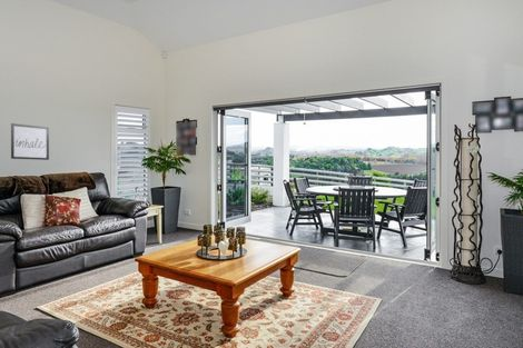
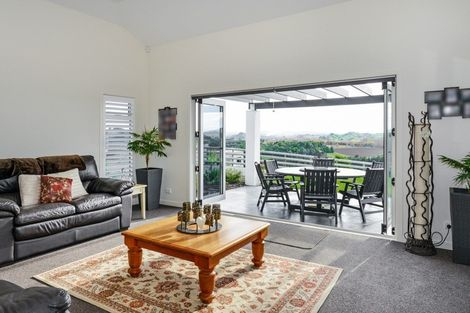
- wall art (30, 142)
